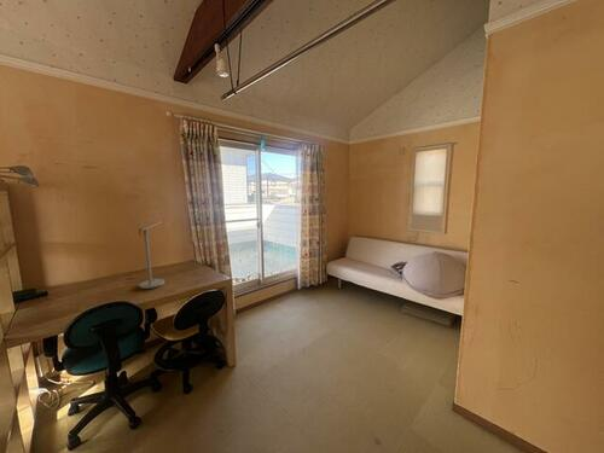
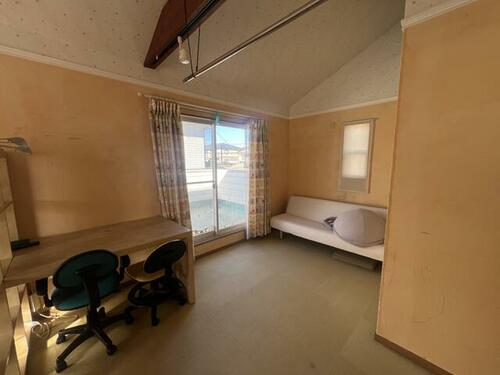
- desk lamp (149, 252)
